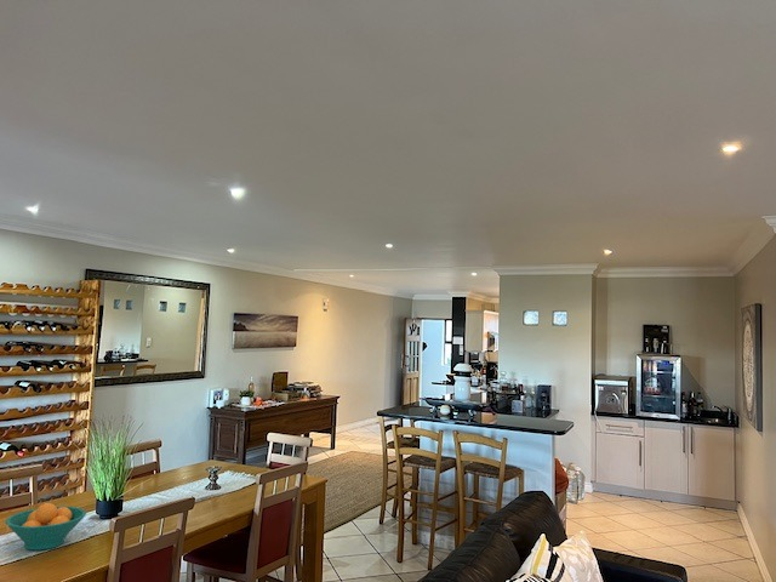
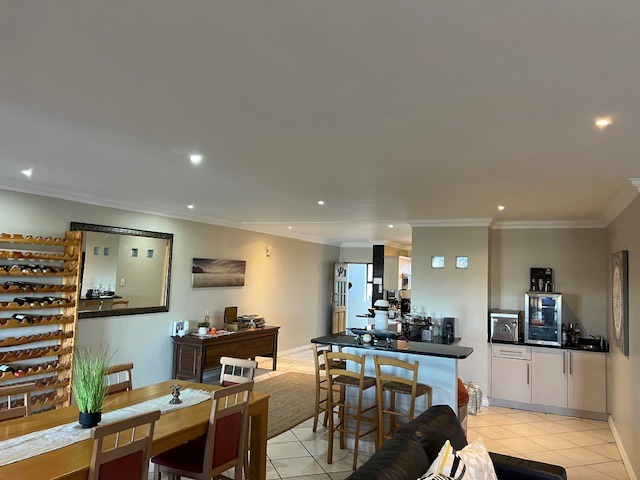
- fruit bowl (46, 524)
